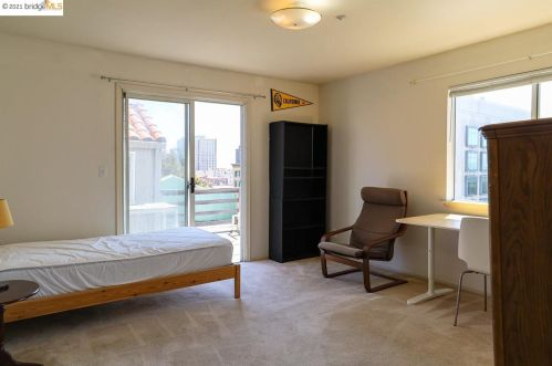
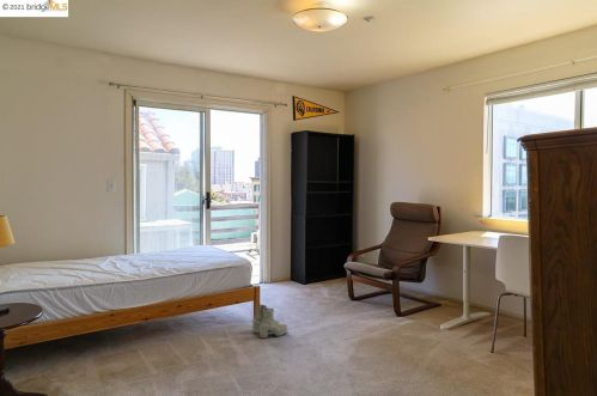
+ boots (269, 319)
